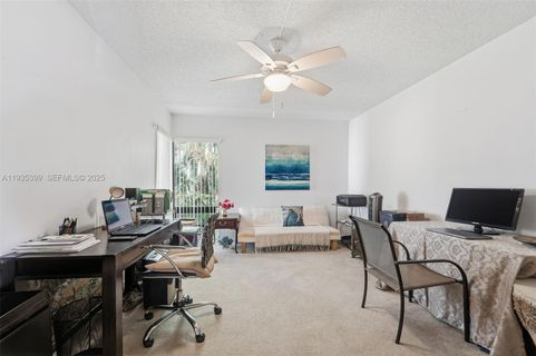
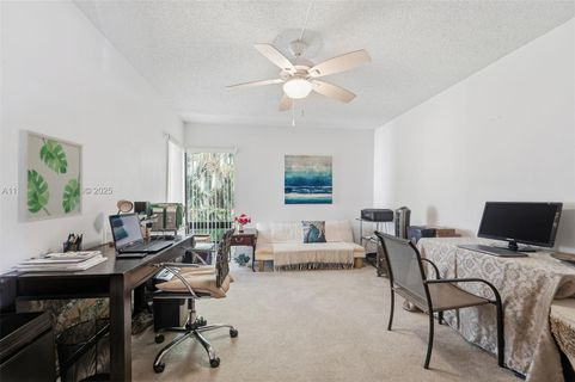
+ wall art (54, 178)
